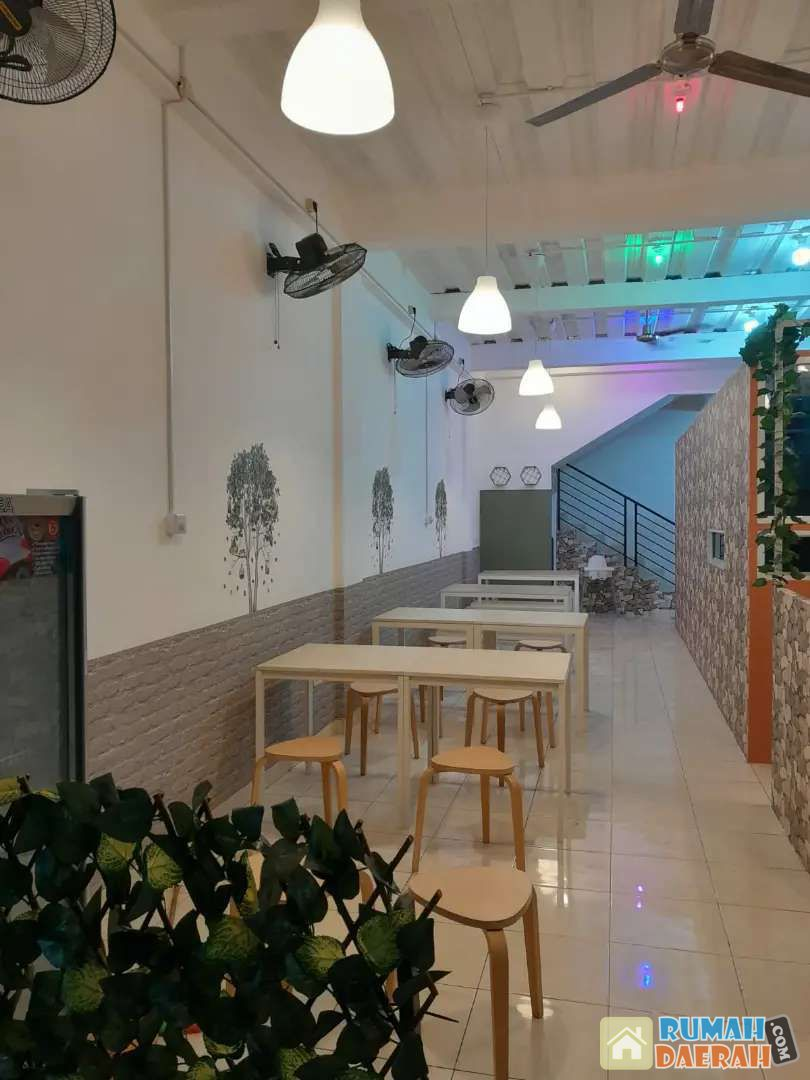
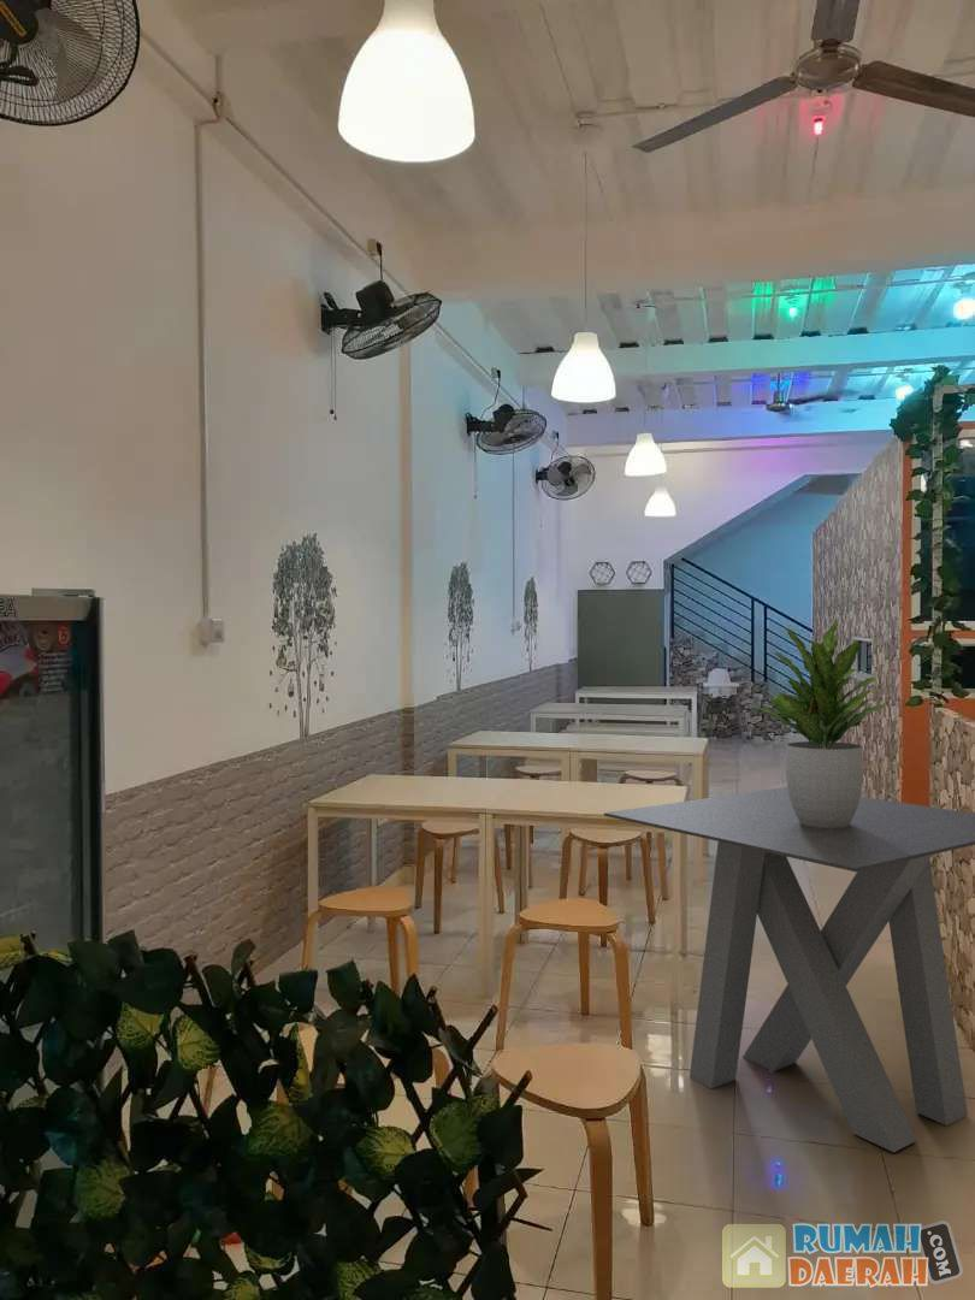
+ dining table (817, 958)
+ potted plant (821, 720)
